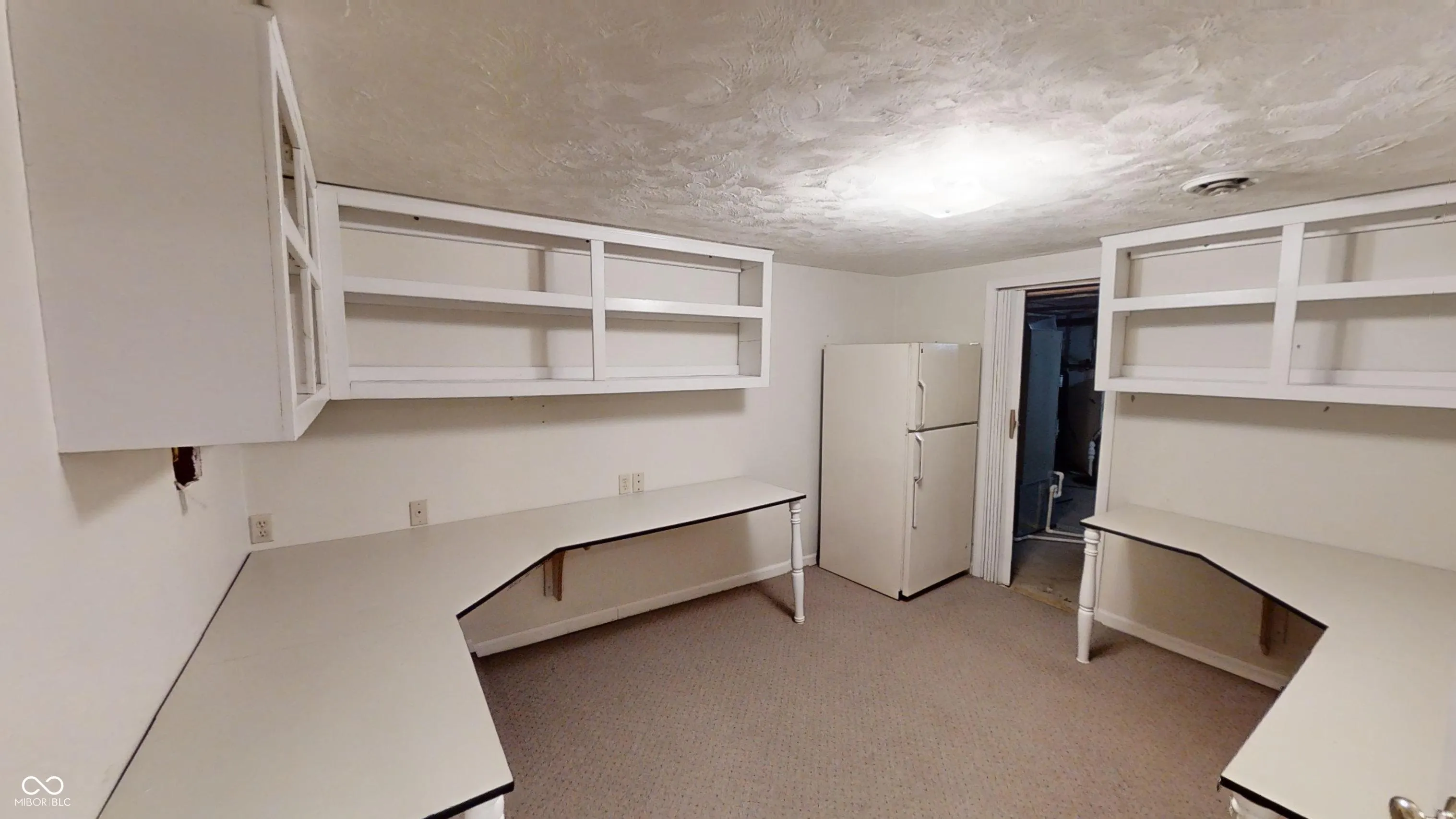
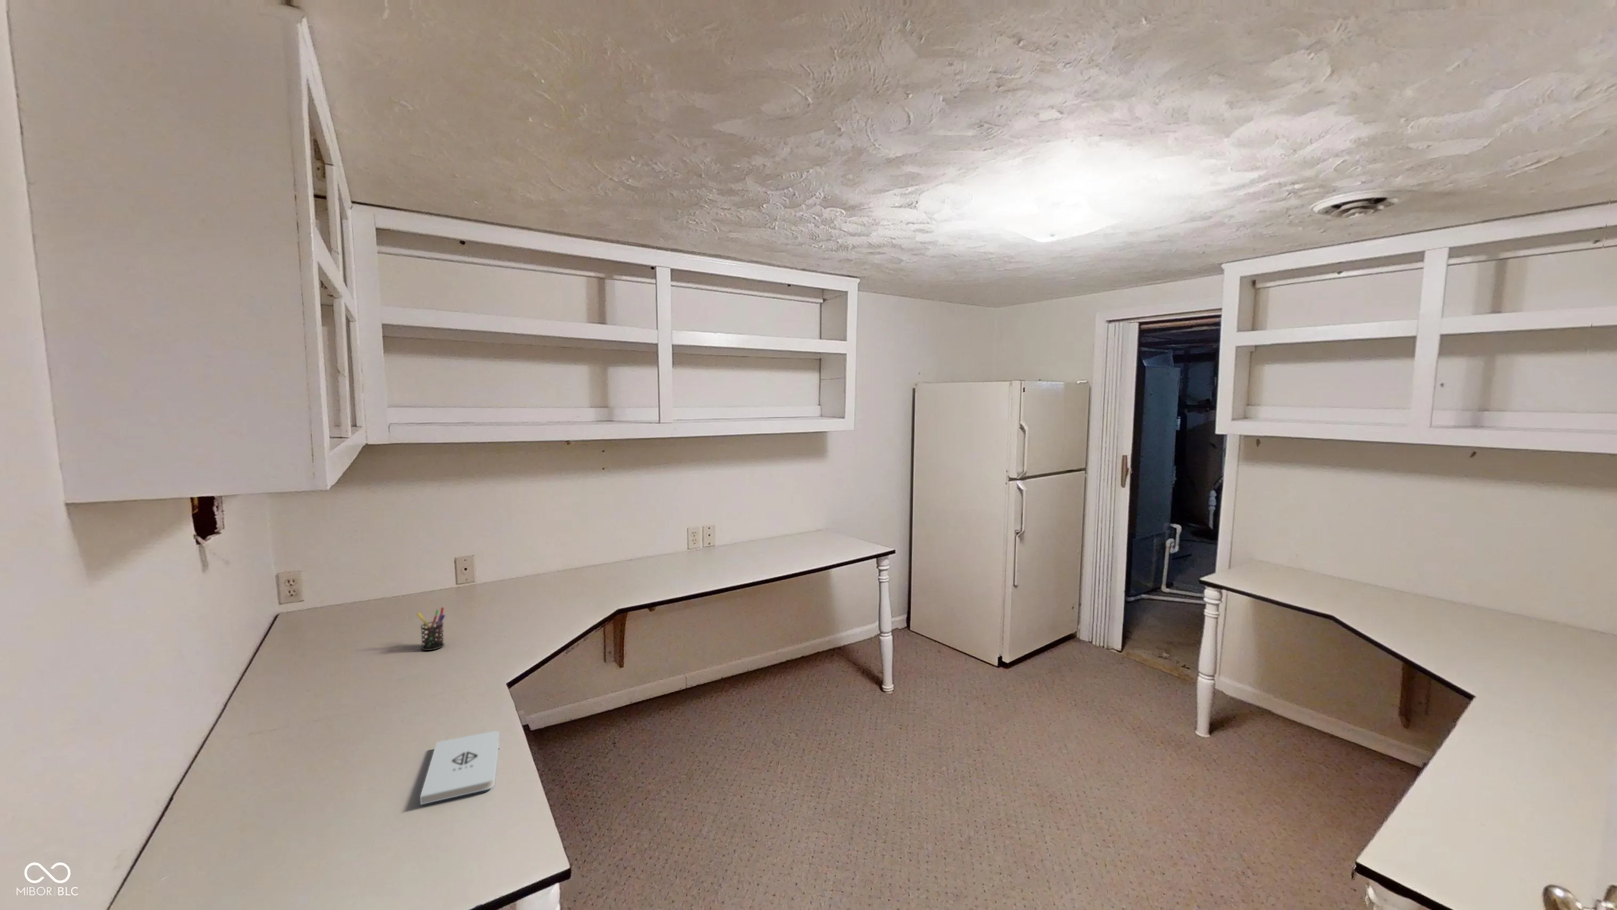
+ pen holder (434, 627)
+ notepad (464, 763)
